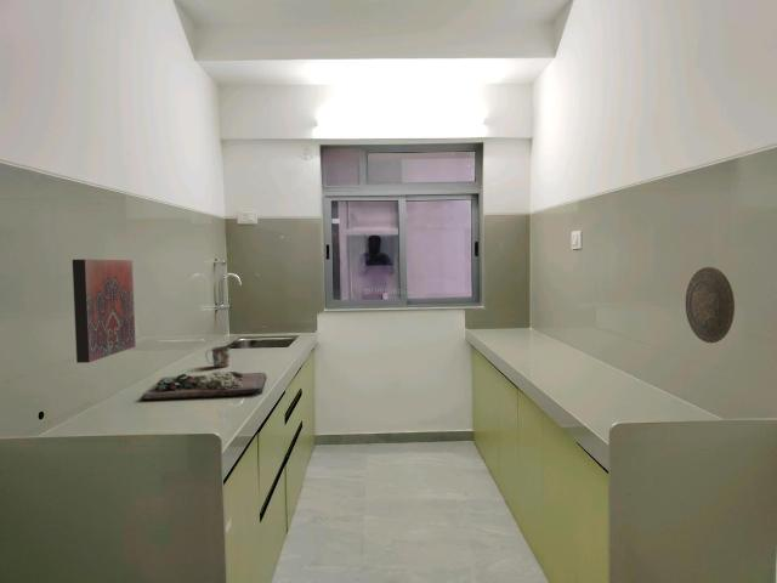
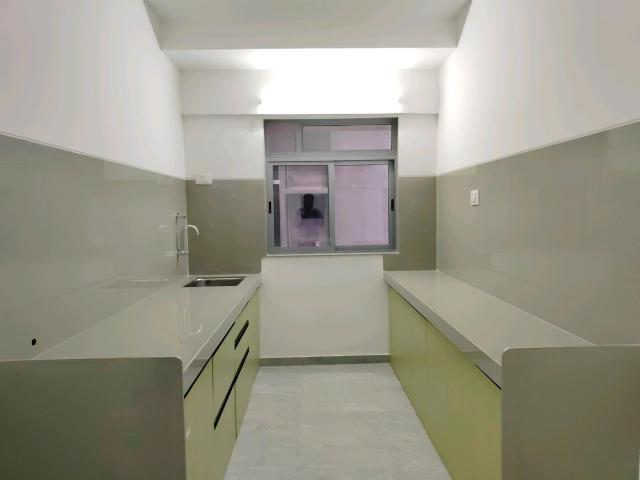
- decorative plate (704, 305)
- cutting board (209, 379)
- decorative tile (107, 306)
- mug (217, 356)
